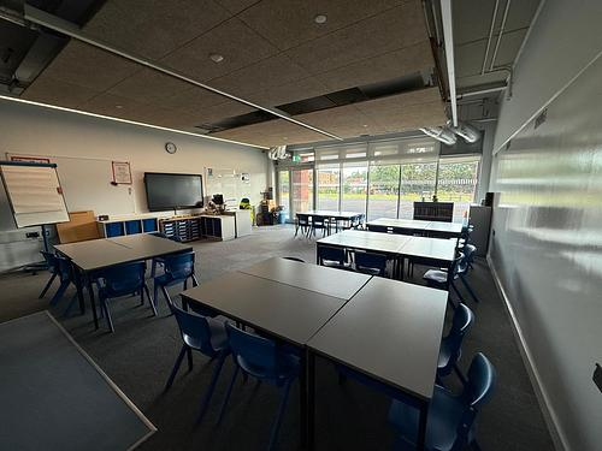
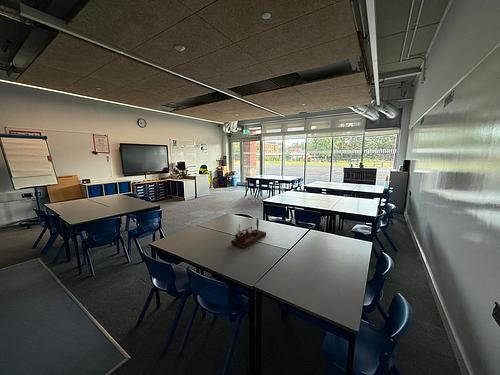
+ desk organizer (248, 231)
